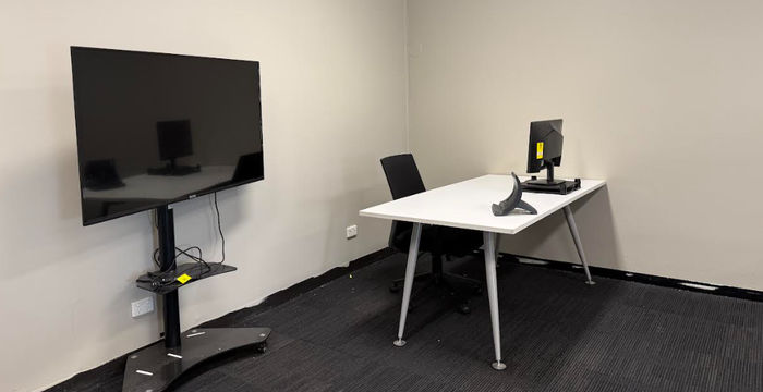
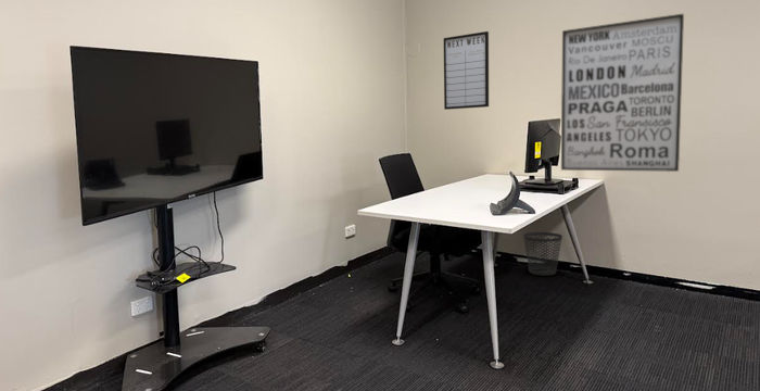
+ wastebasket (542, 254)
+ writing board (466, 72)
+ wall art (618, 98)
